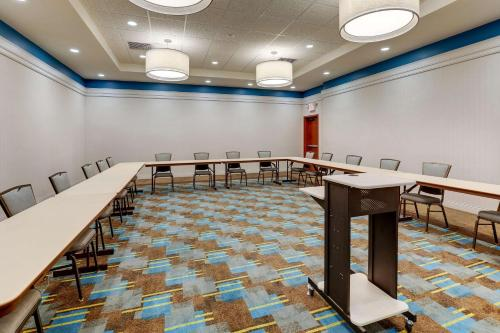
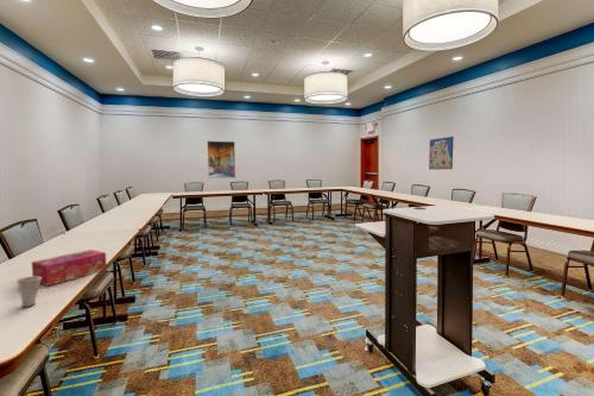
+ wall art (440, 153)
+ cup (30, 290)
+ tissue box (70, 265)
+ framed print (221, 159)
